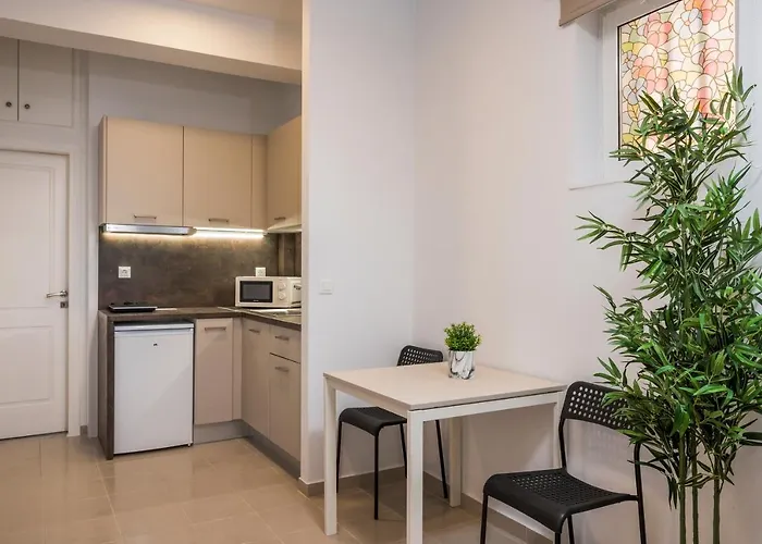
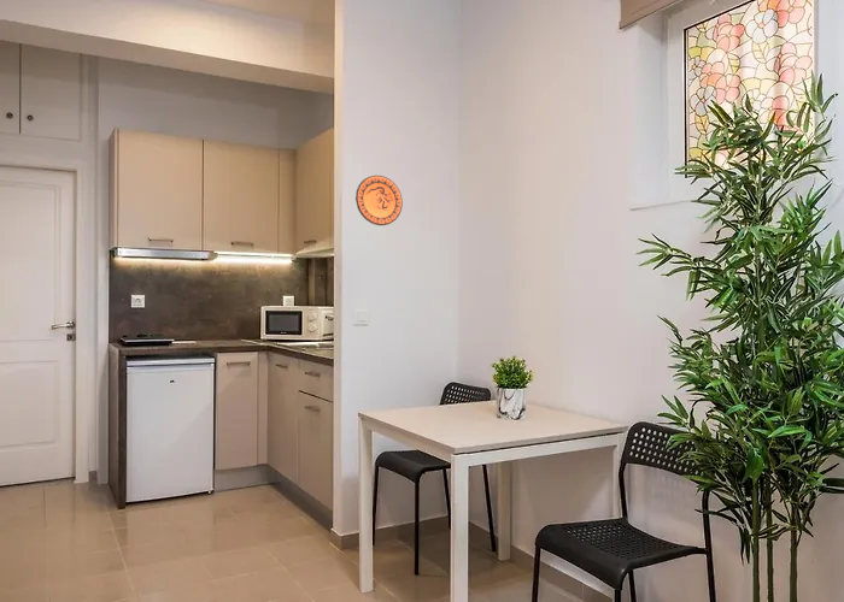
+ decorative plate (379, 200)
